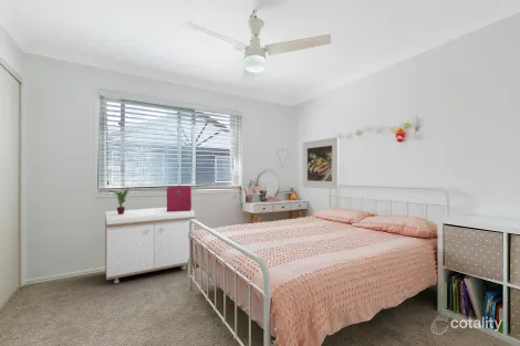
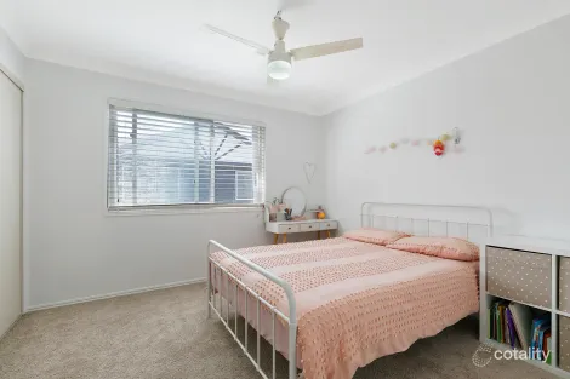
- storage bin (179, 198)
- storage bench (149, 240)
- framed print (319, 164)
- potted plant (118, 200)
